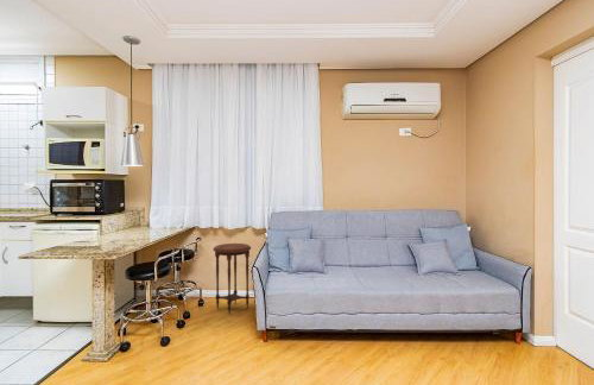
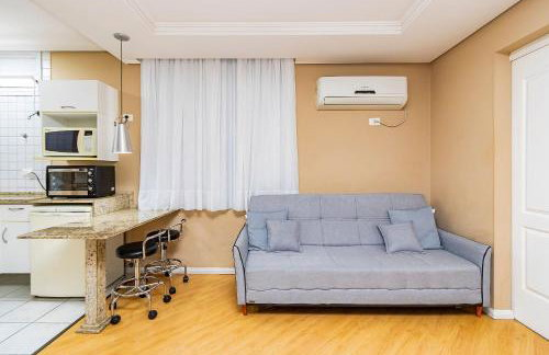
- side table (234, 277)
